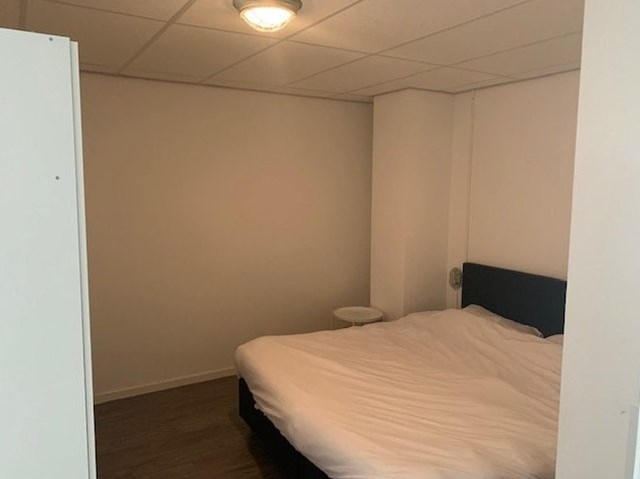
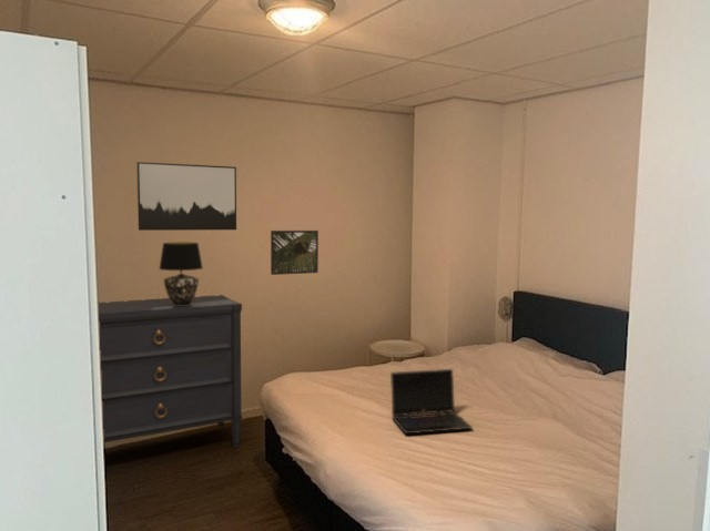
+ laptop computer (429, 400)
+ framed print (294, 252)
+ dresser (154, 378)
+ table lamp (181, 274)
+ wall art (189, 197)
